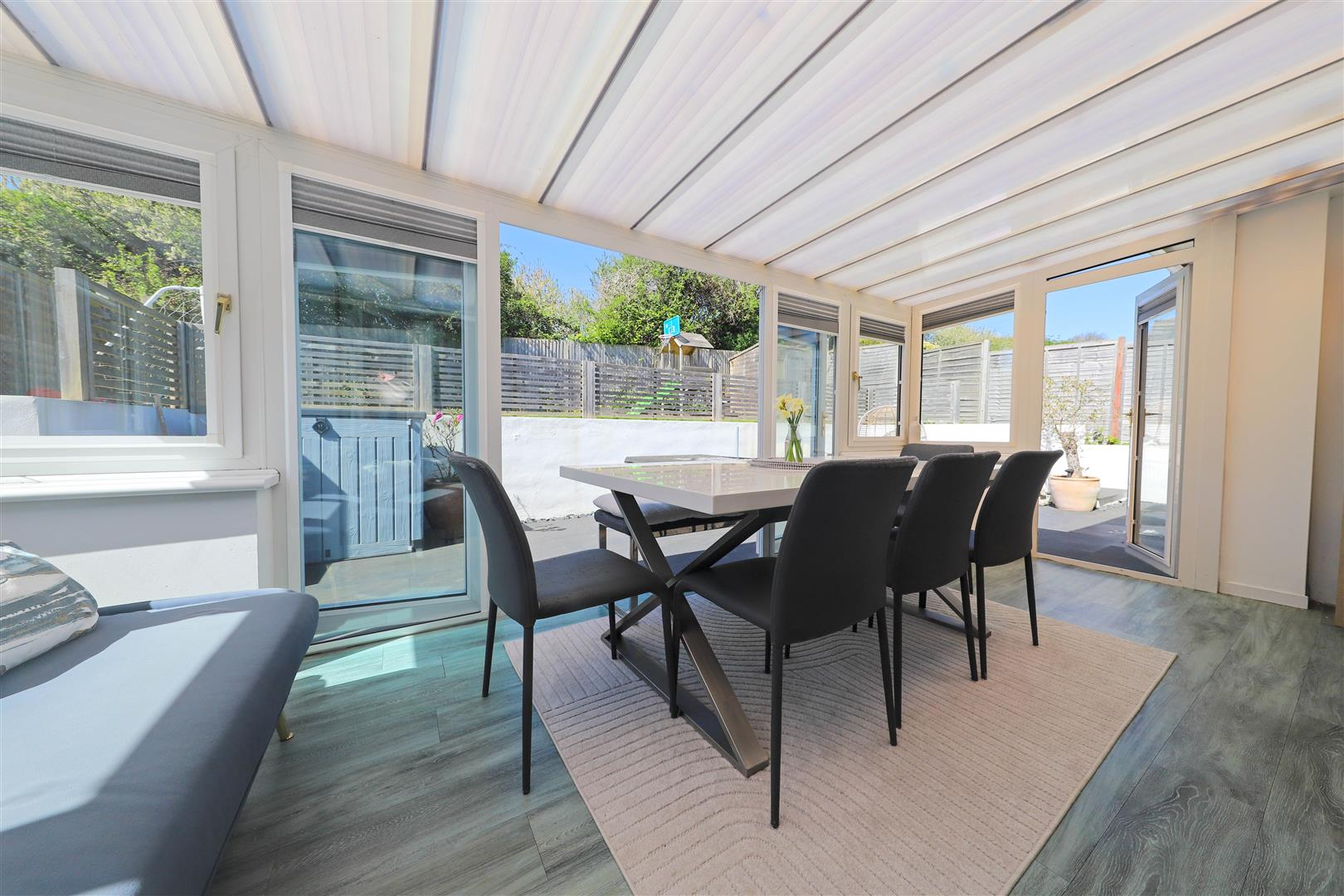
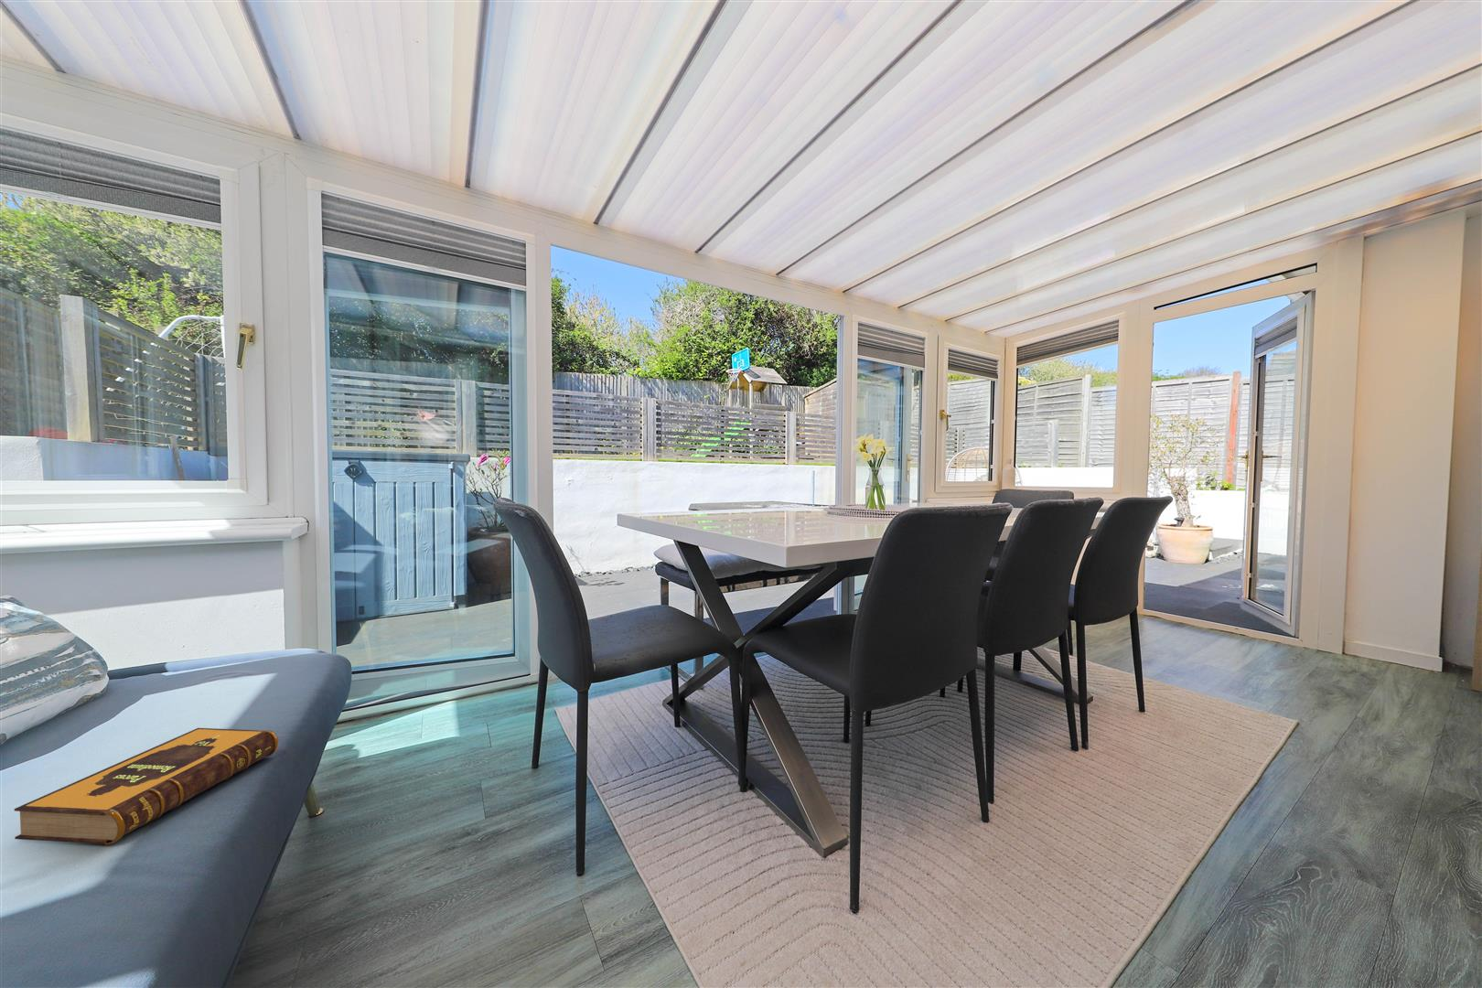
+ hardback book (164, 777)
